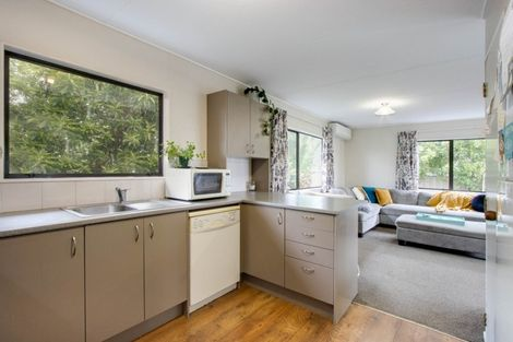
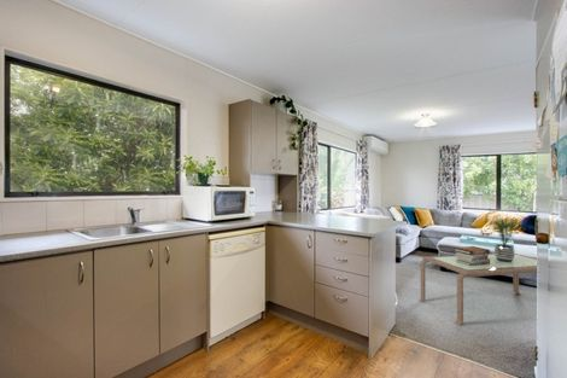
+ potted plant (503, 238)
+ coffee table (491, 274)
+ book stack (472, 255)
